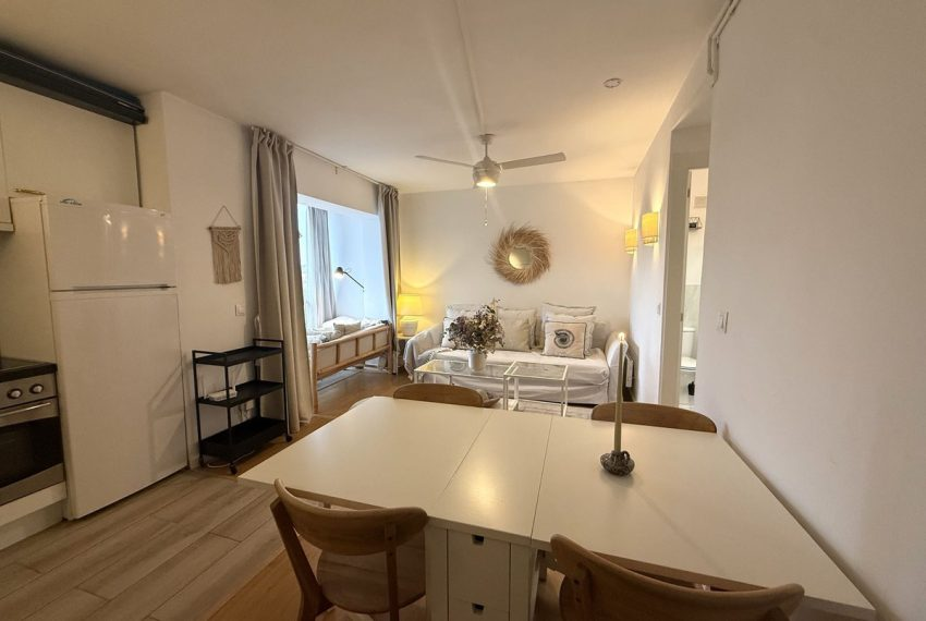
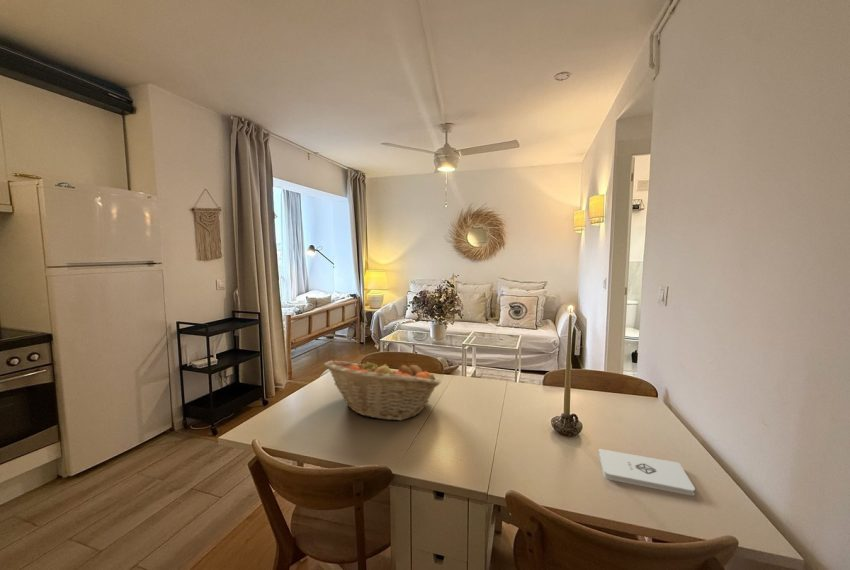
+ fruit basket (382, 381)
+ notepad (642, 470)
